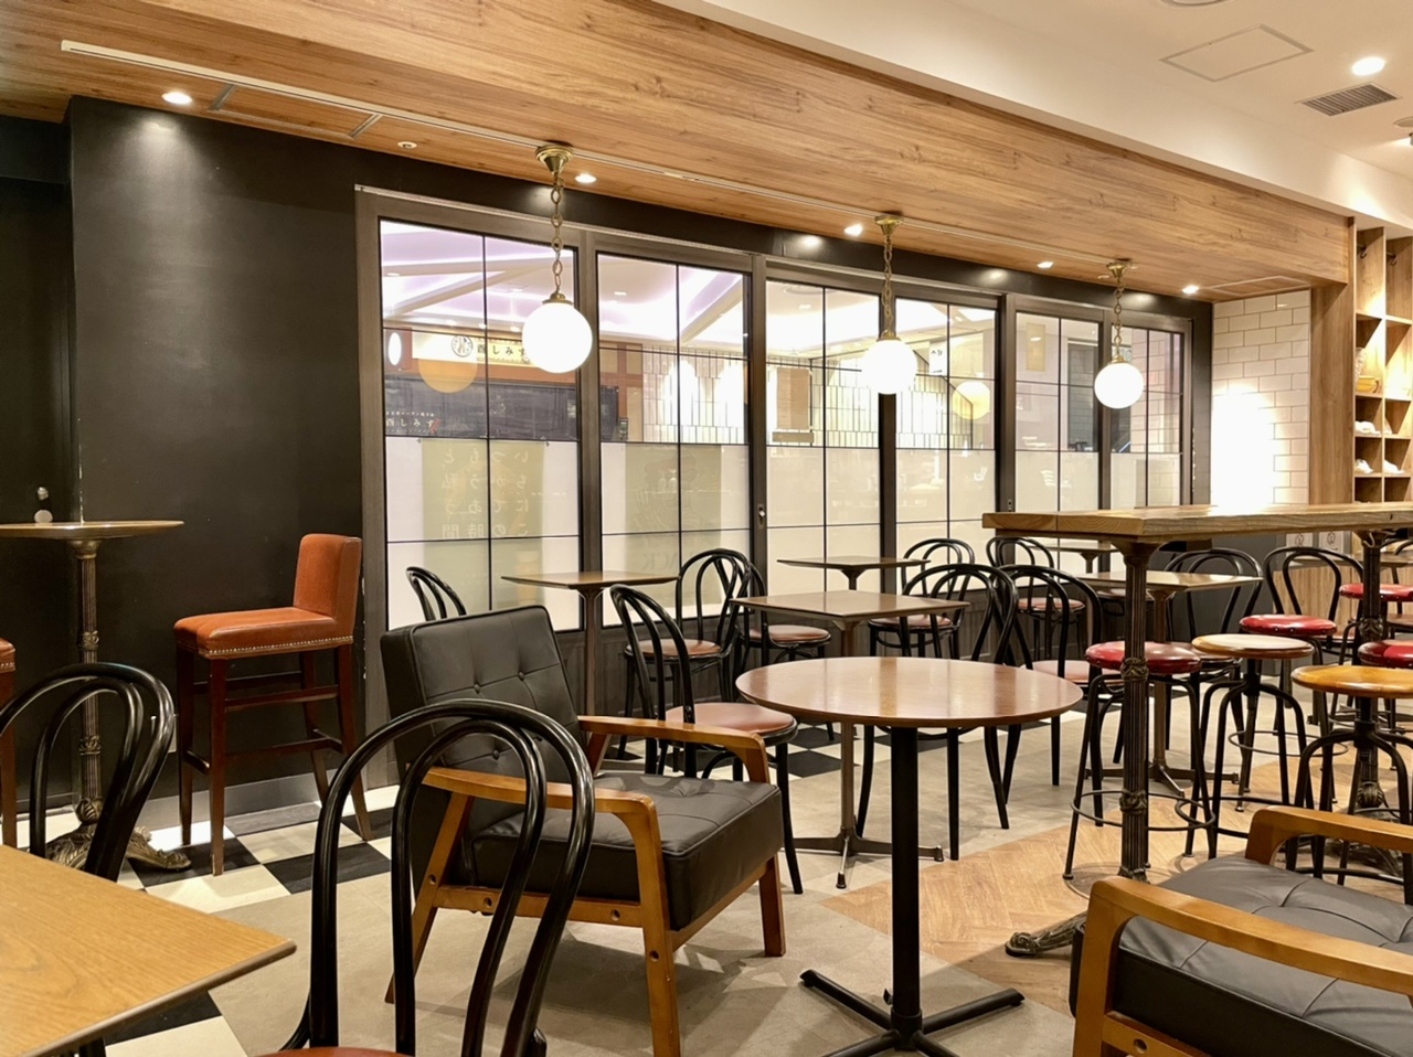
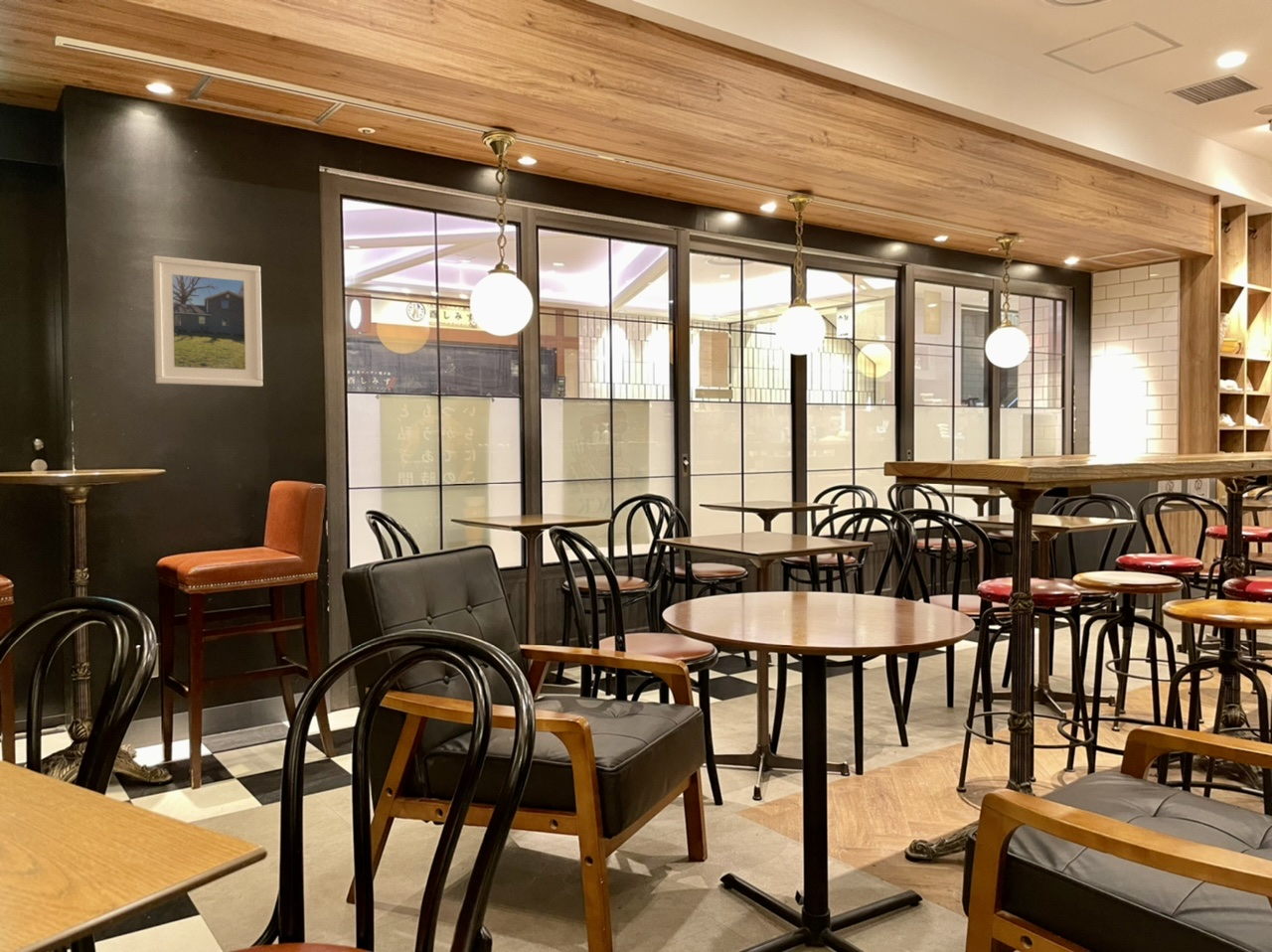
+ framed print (209, 323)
